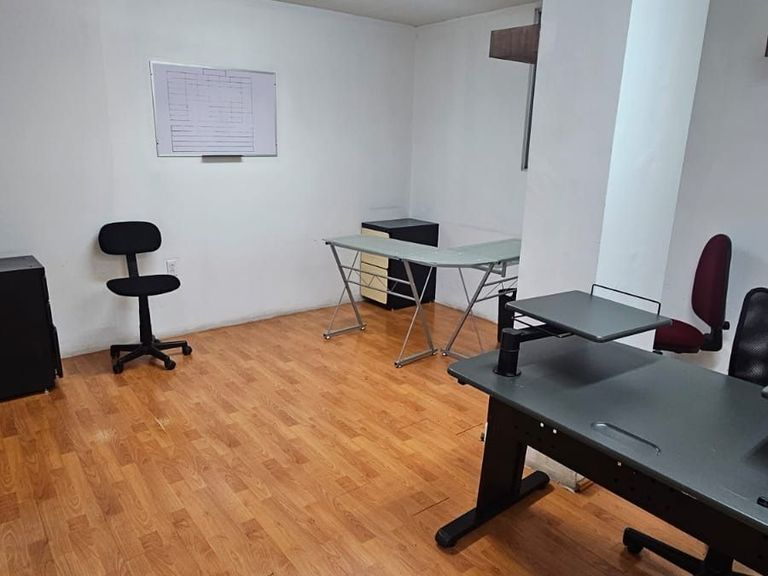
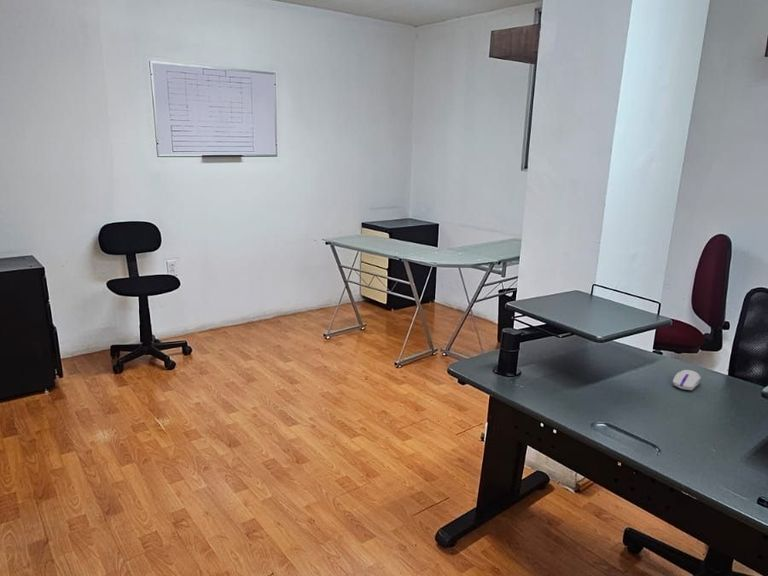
+ computer mouse (687, 378)
